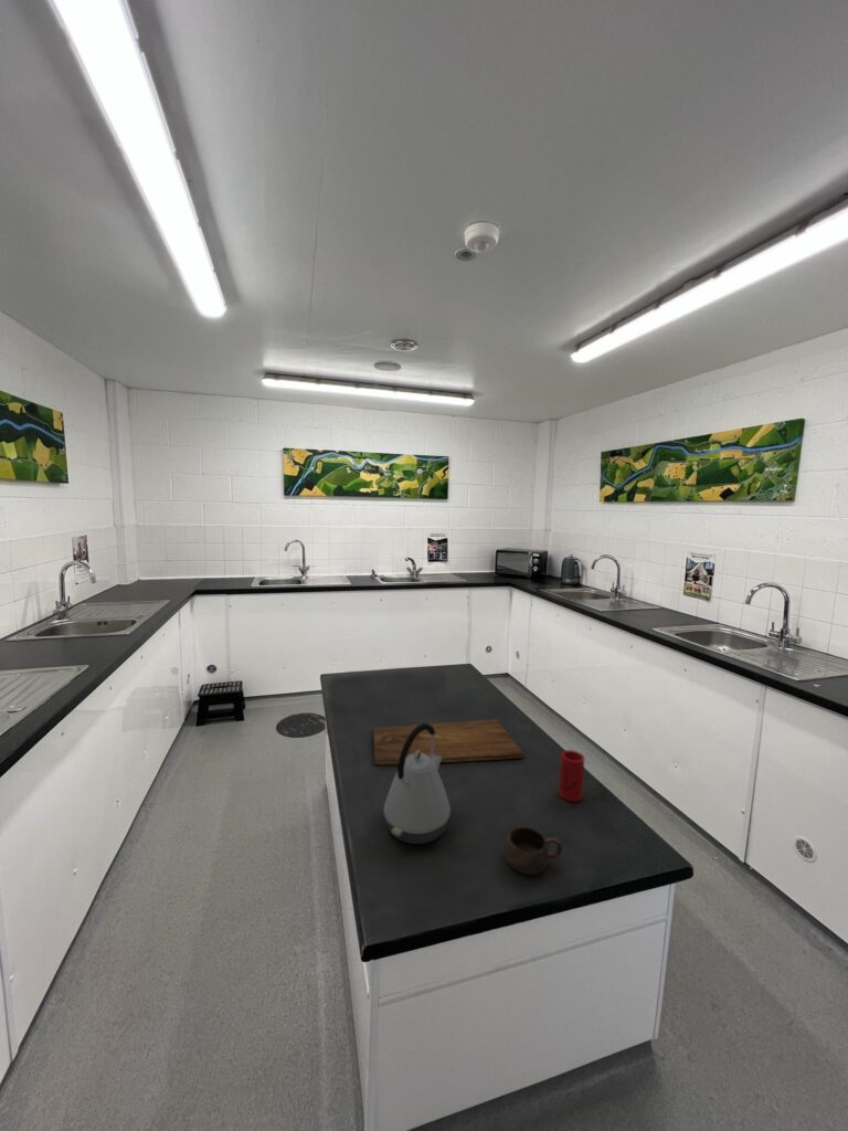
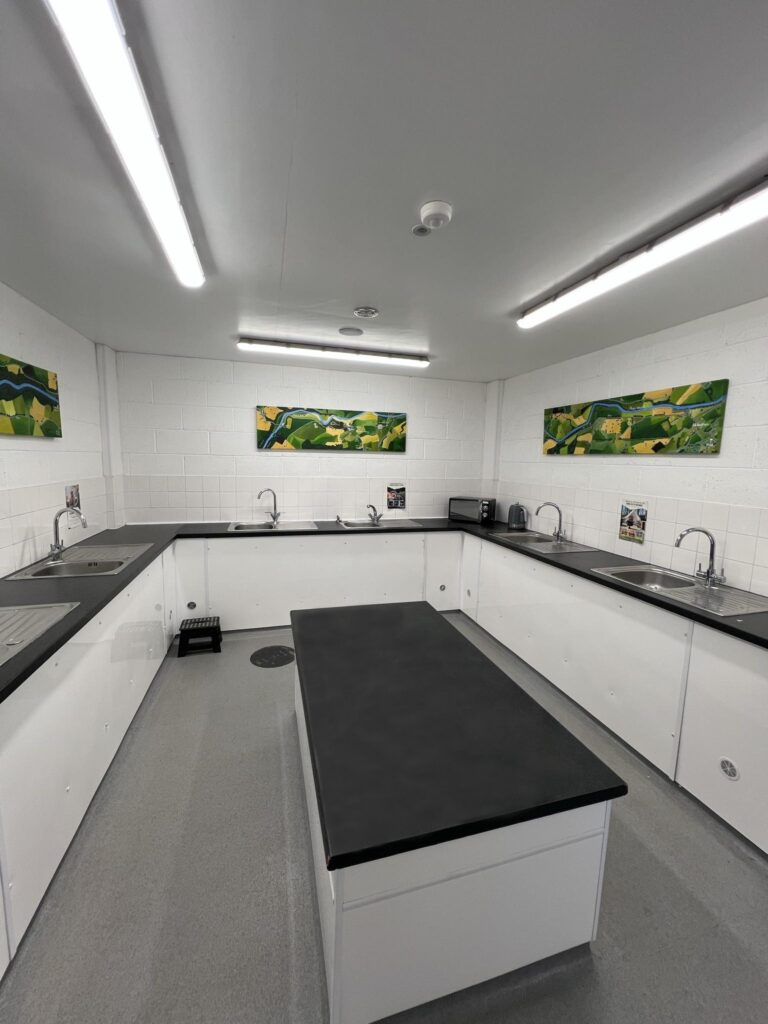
- cup (533, 850)
- cutting board (443, 741)
- cup (571, 775)
- kettle (418, 774)
